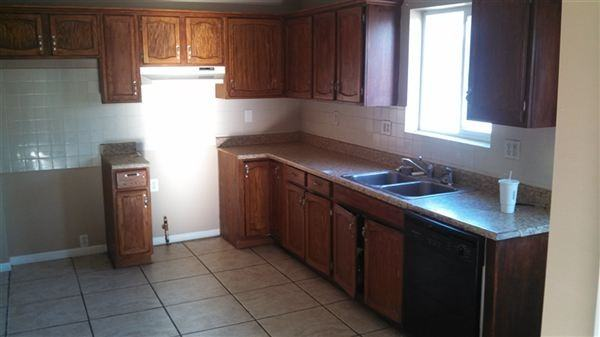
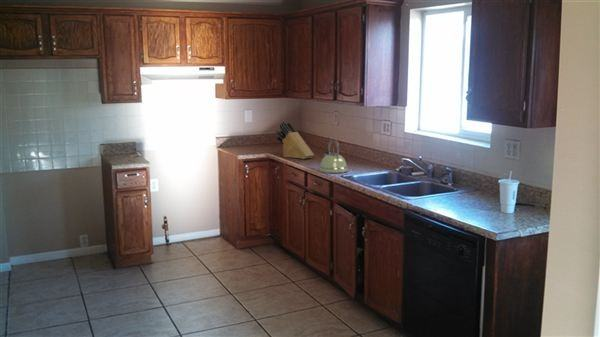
+ knife block (294, 139)
+ kettle (332, 154)
